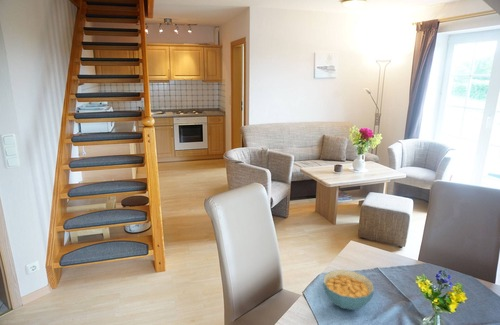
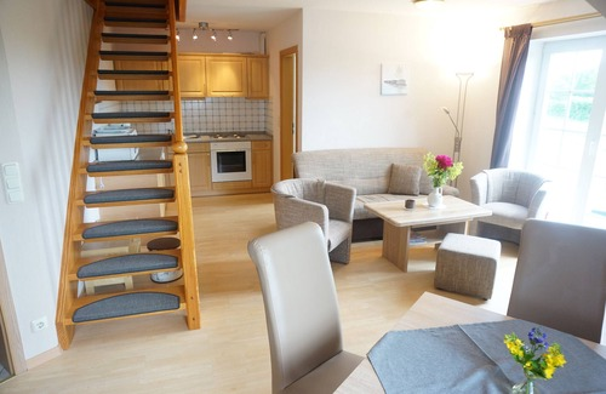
- cereal bowl (347, 293)
